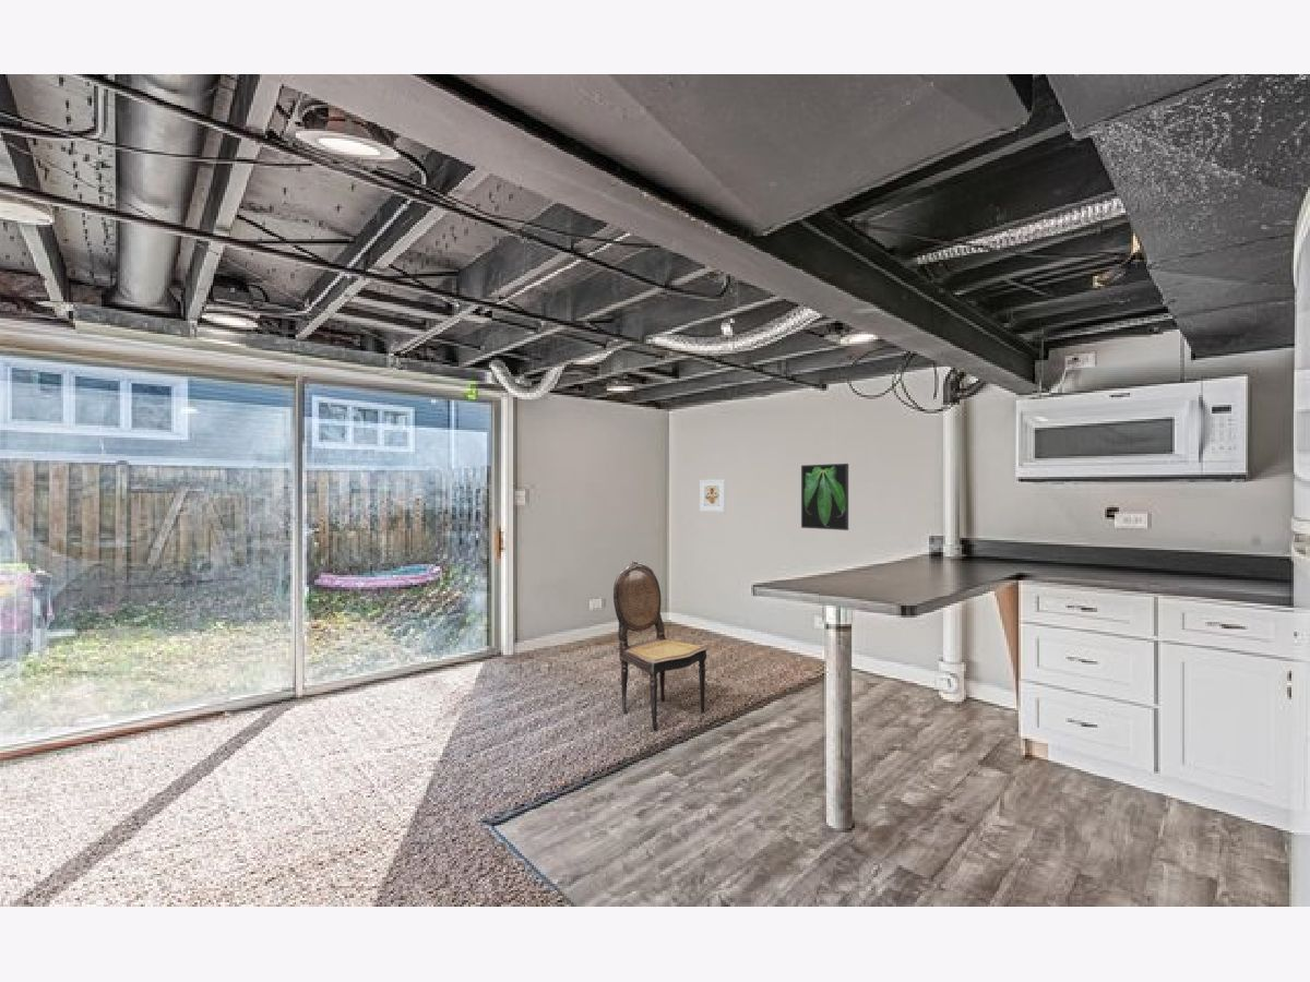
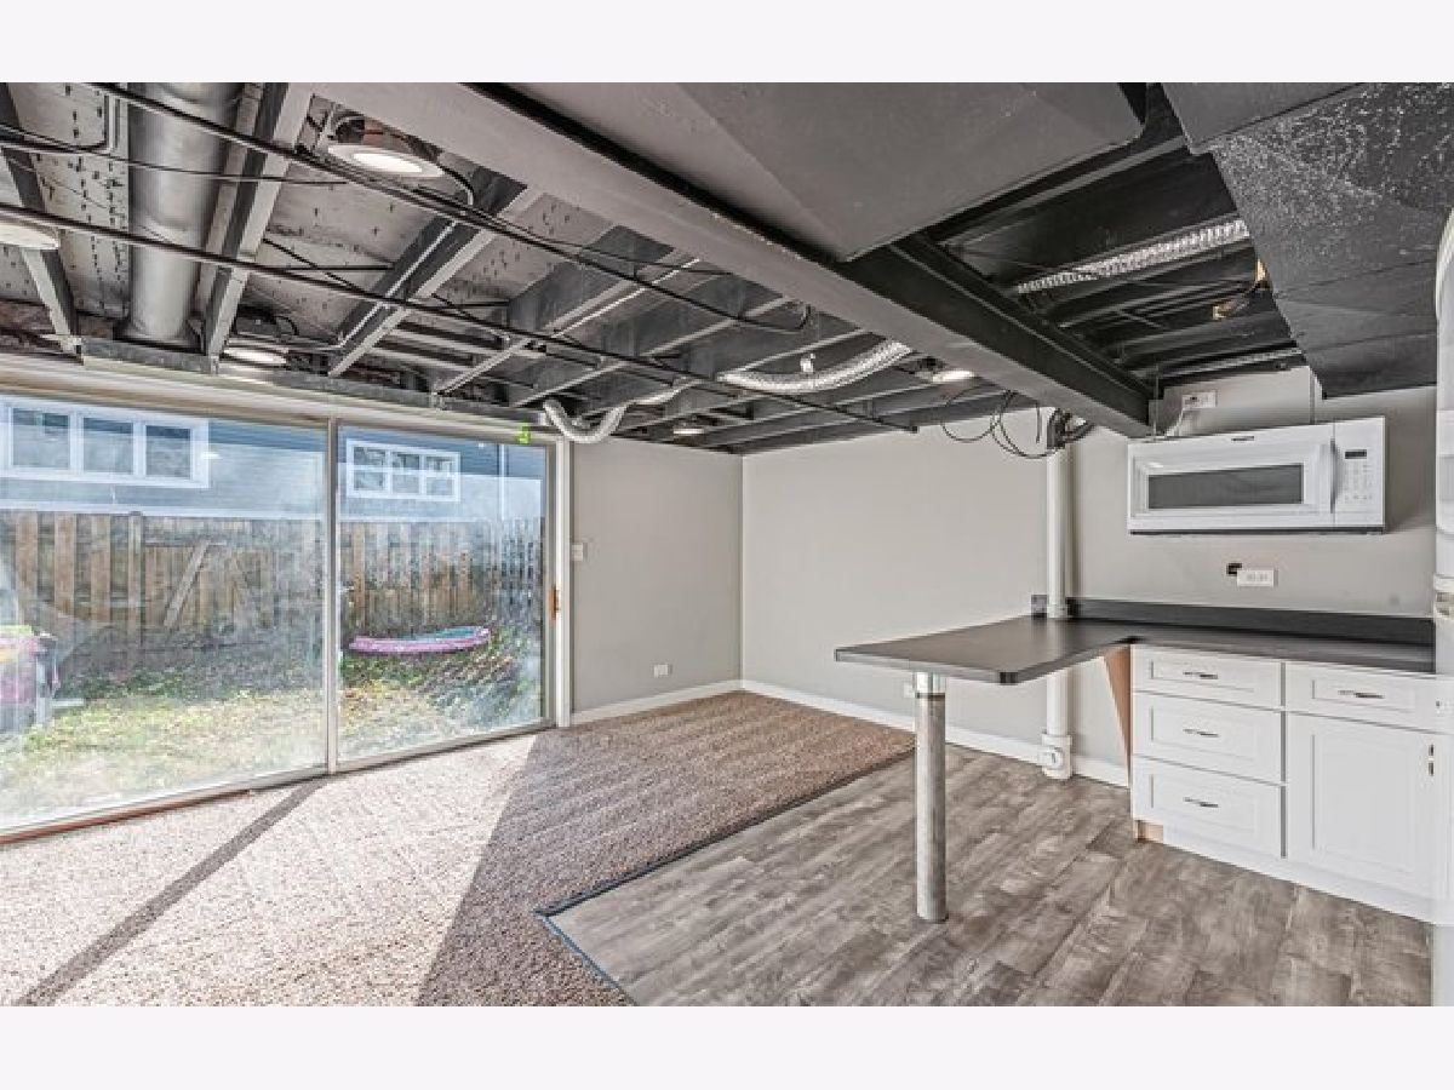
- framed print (823, 496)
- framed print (712, 495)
- dining chair (659, 638)
